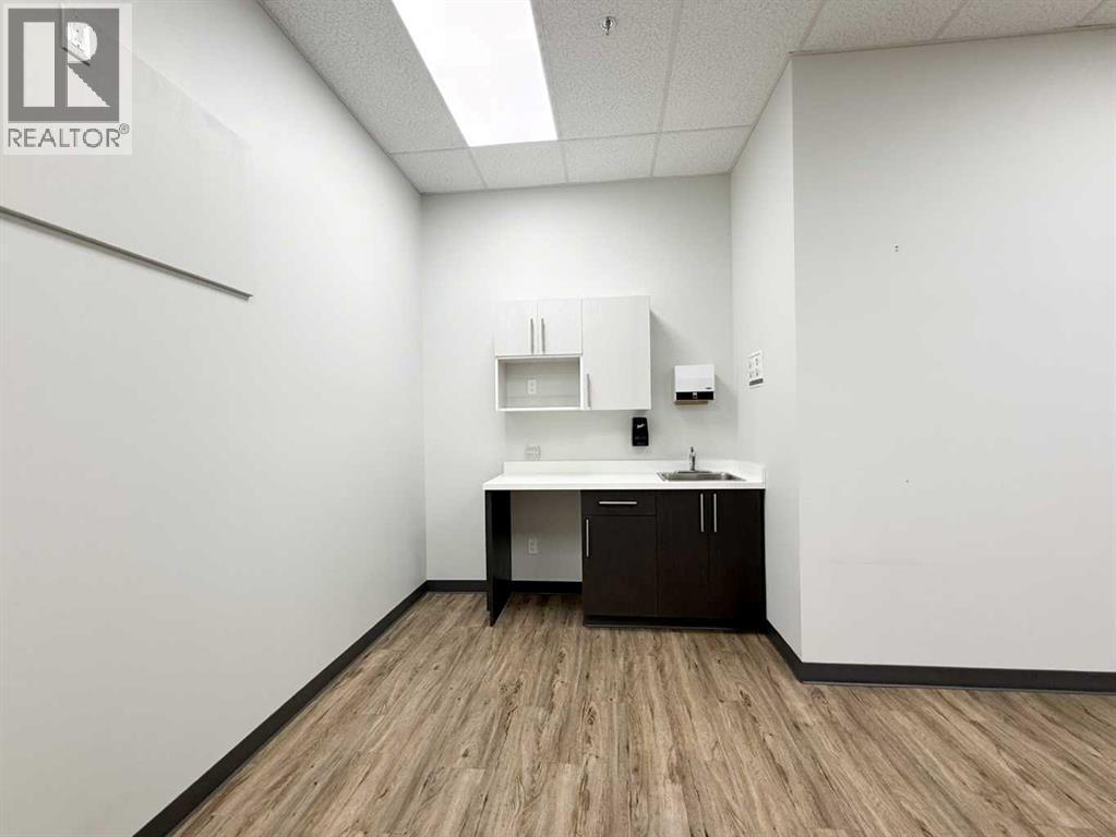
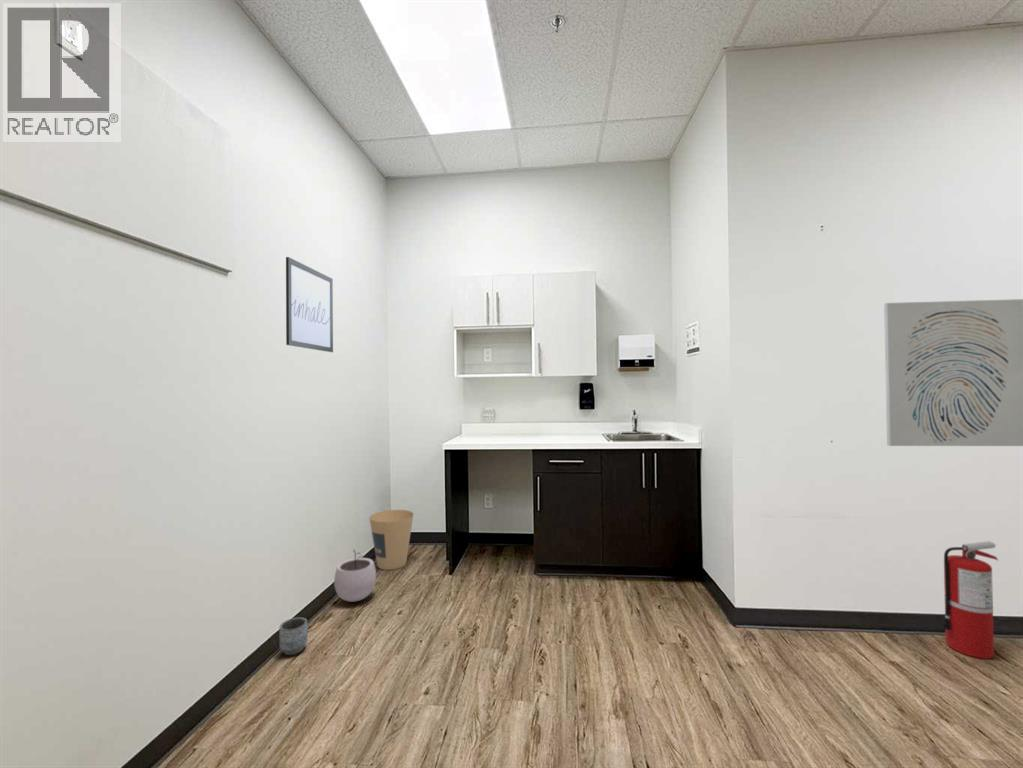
+ wall art (311, 308)
+ trash can (391, 539)
+ plant pot (355, 573)
+ fire extinguisher (968, 595)
+ planter (293, 636)
+ wall art (953, 373)
